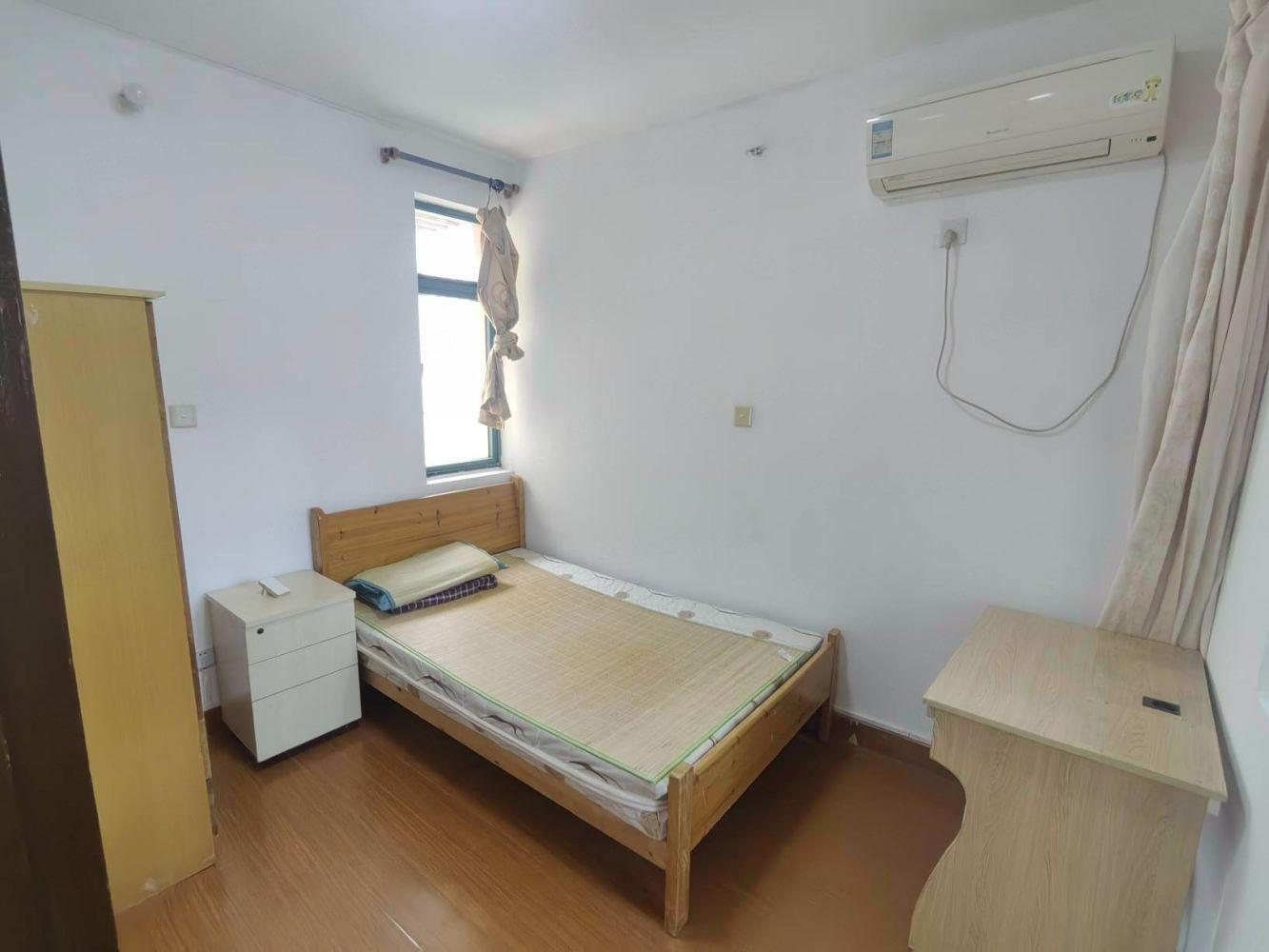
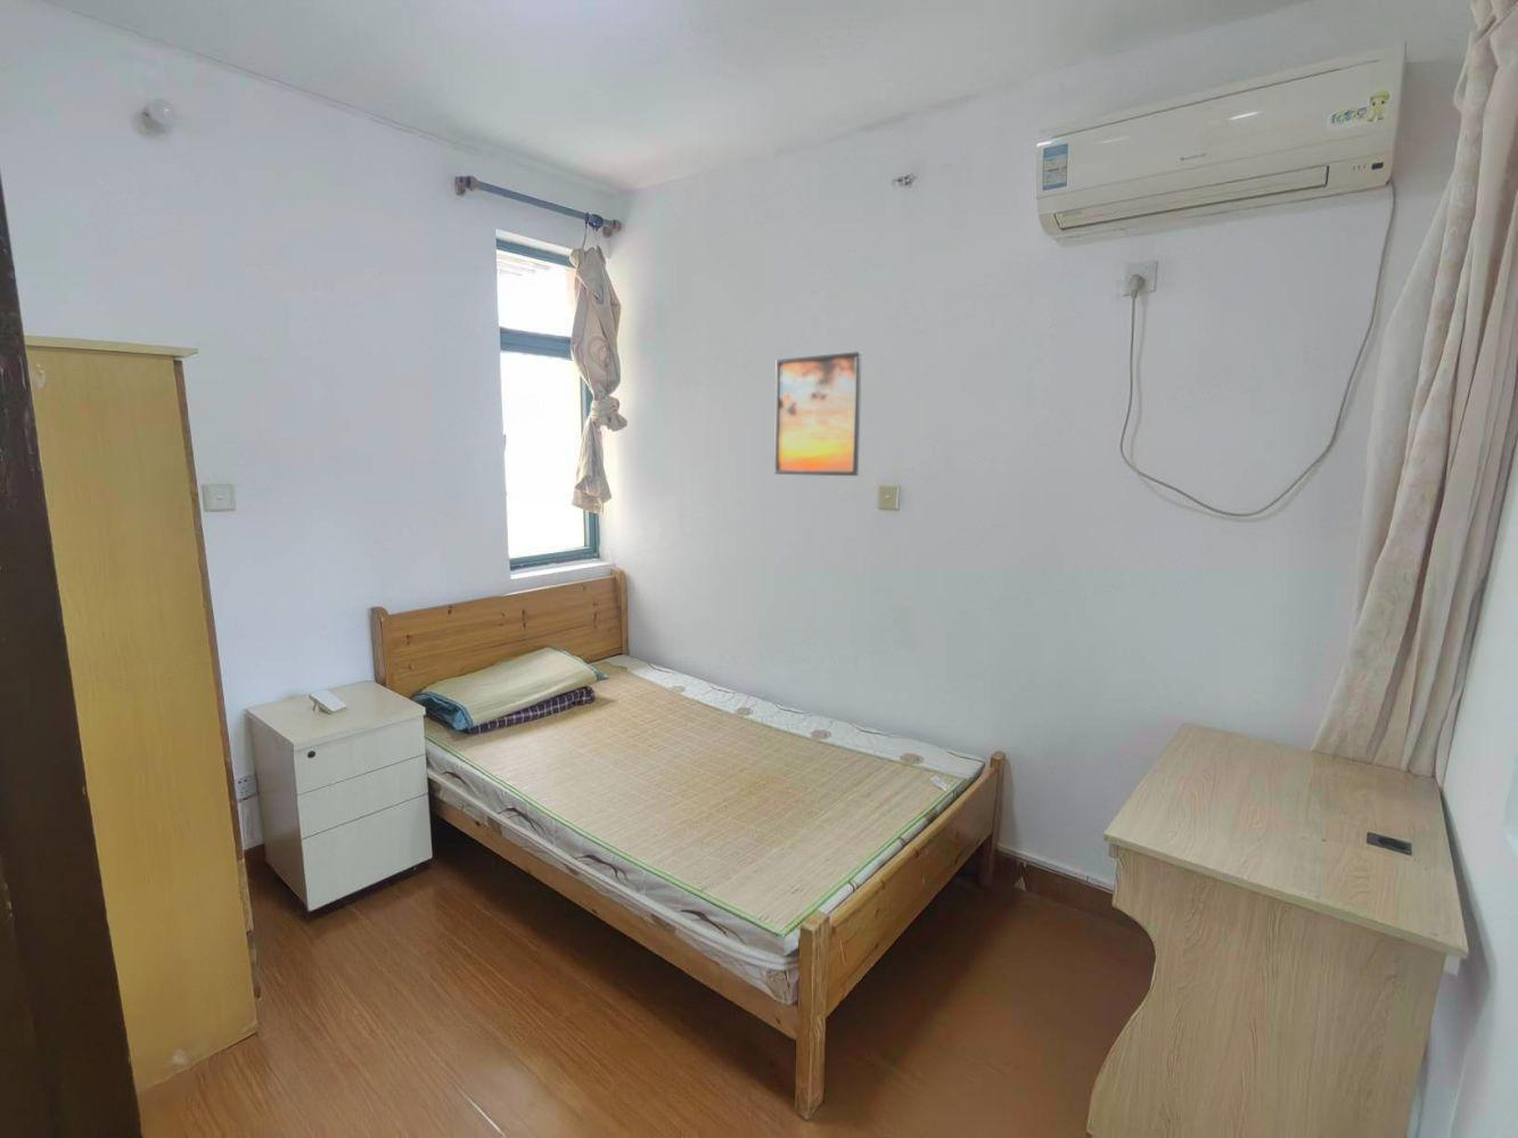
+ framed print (816, 415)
